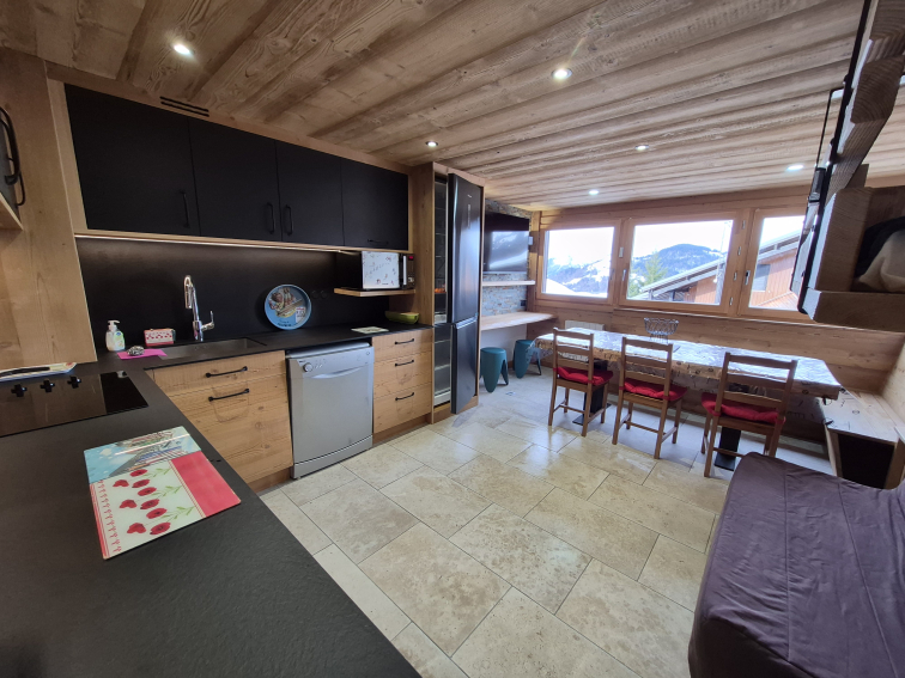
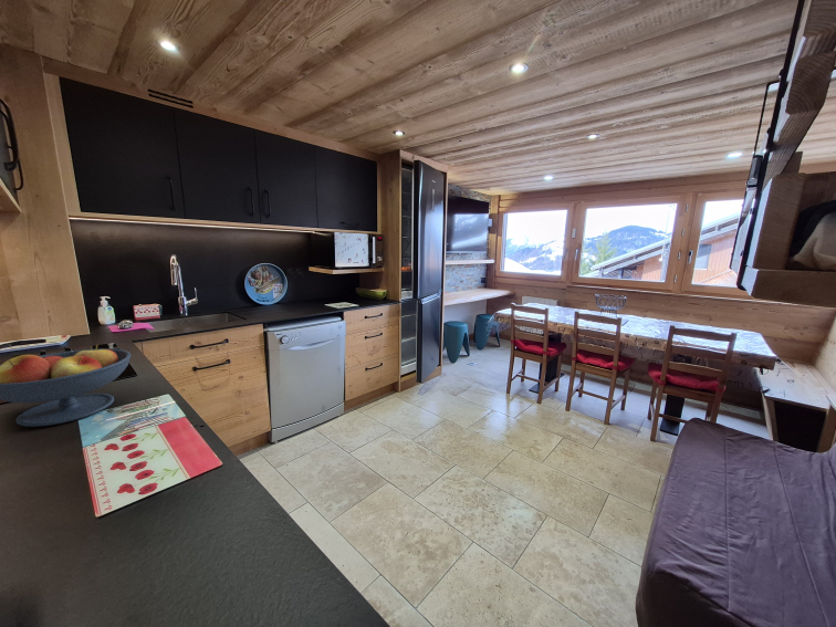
+ fruit bowl (63, 378)
